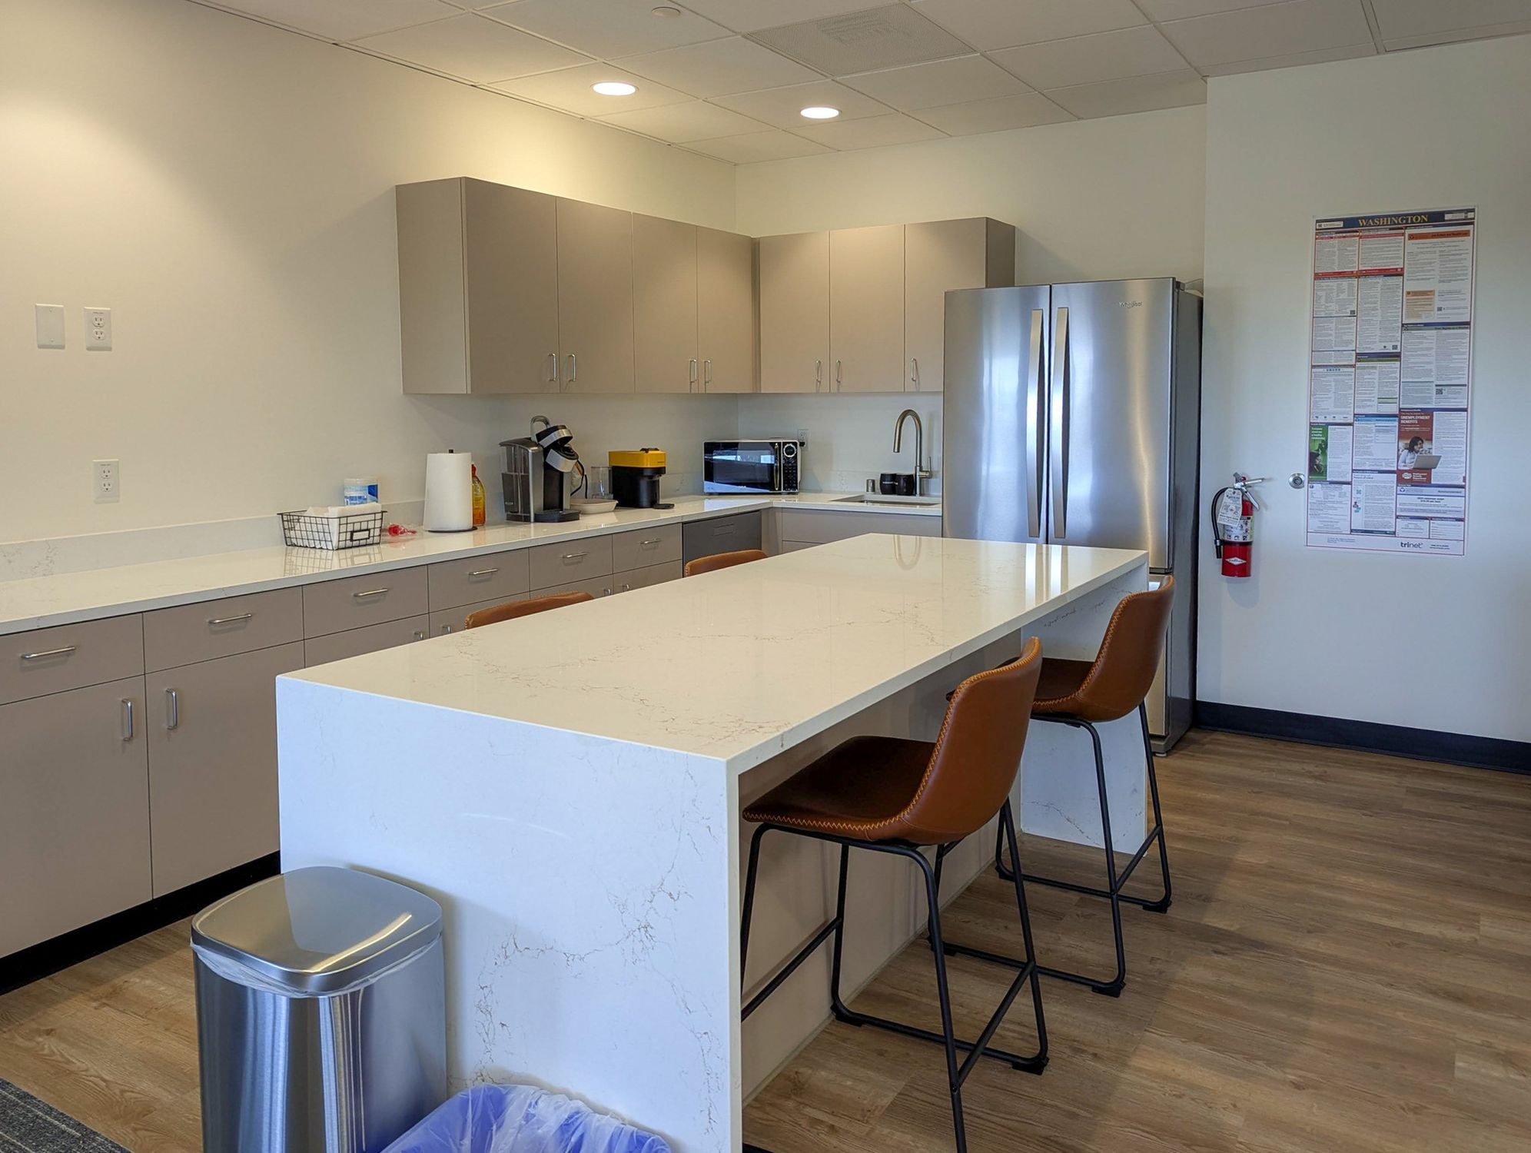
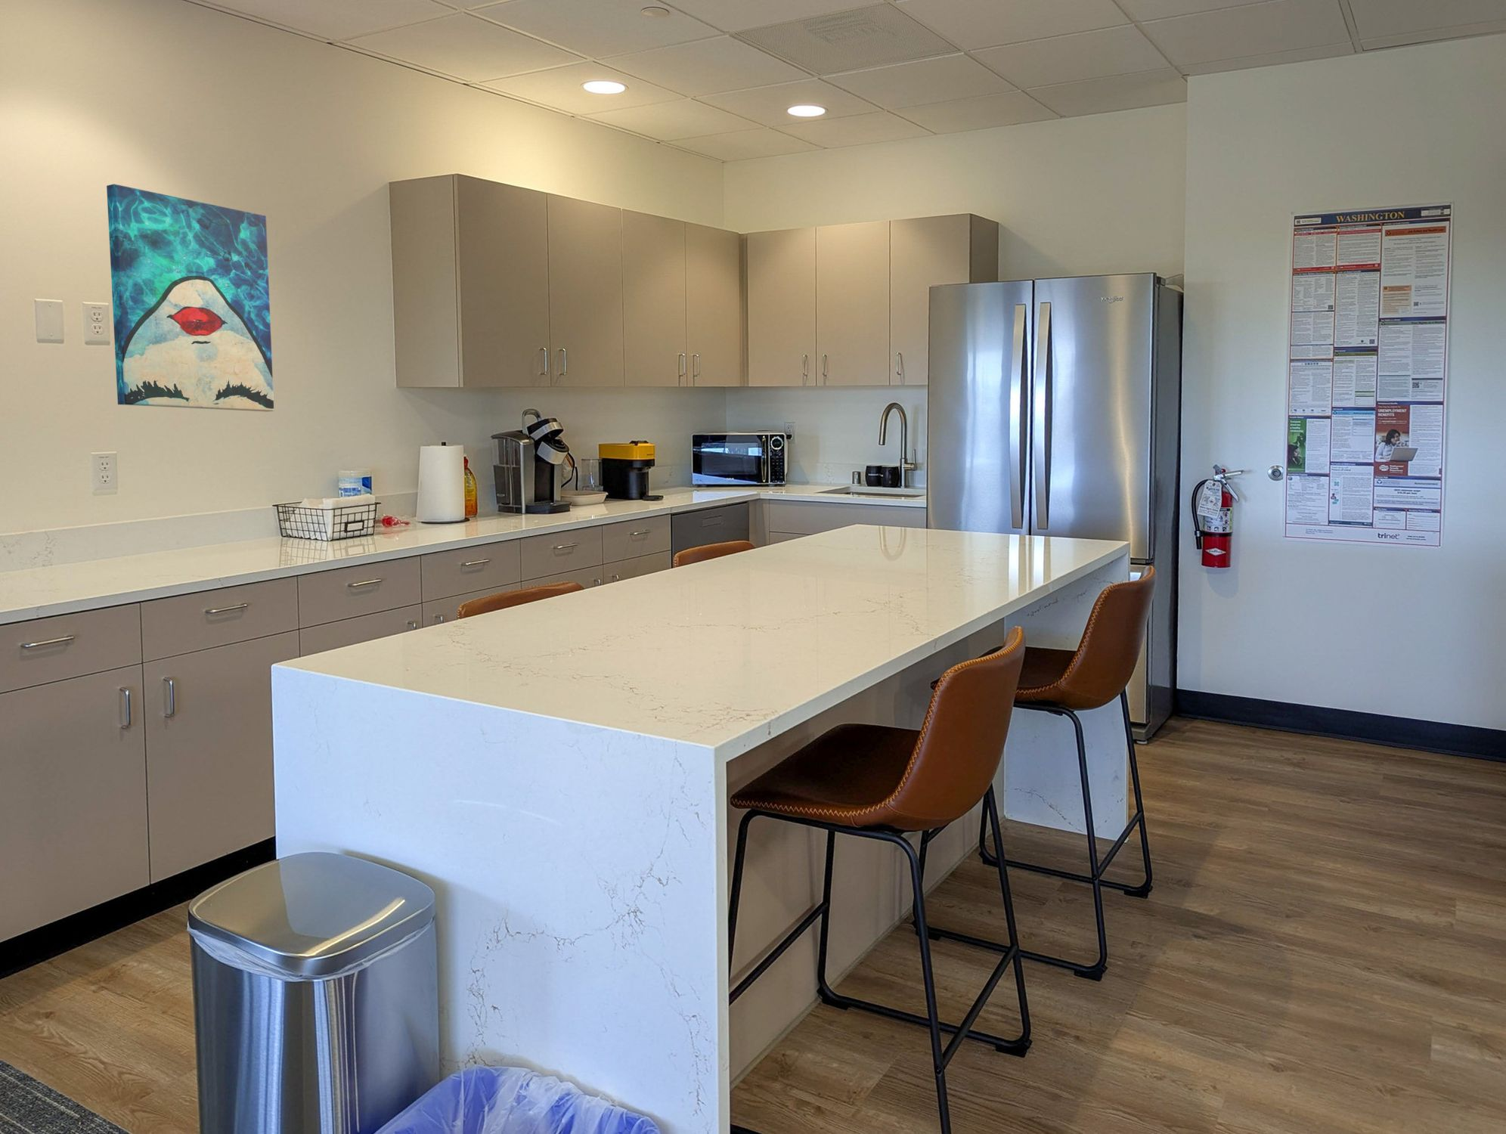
+ wall art (195, 305)
